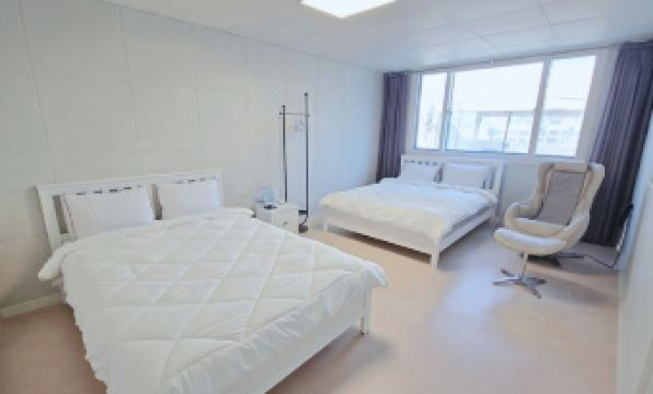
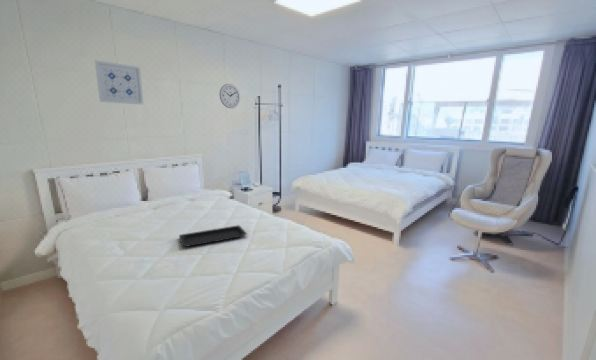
+ wall art (120, 83)
+ wall clock (230, 96)
+ serving tray (213, 236)
